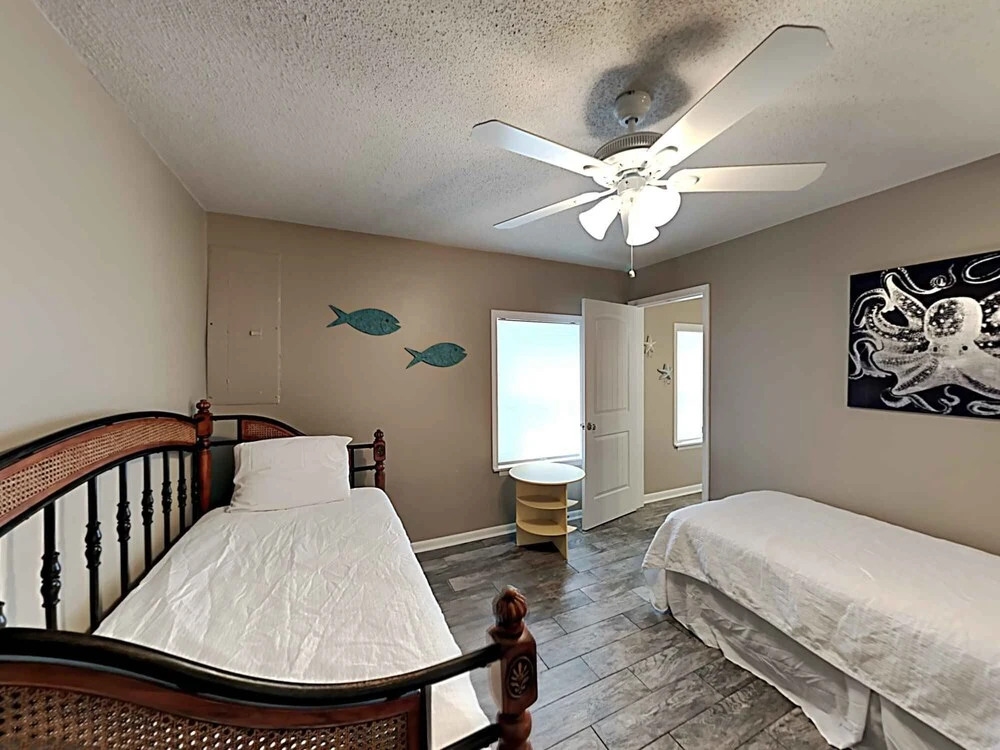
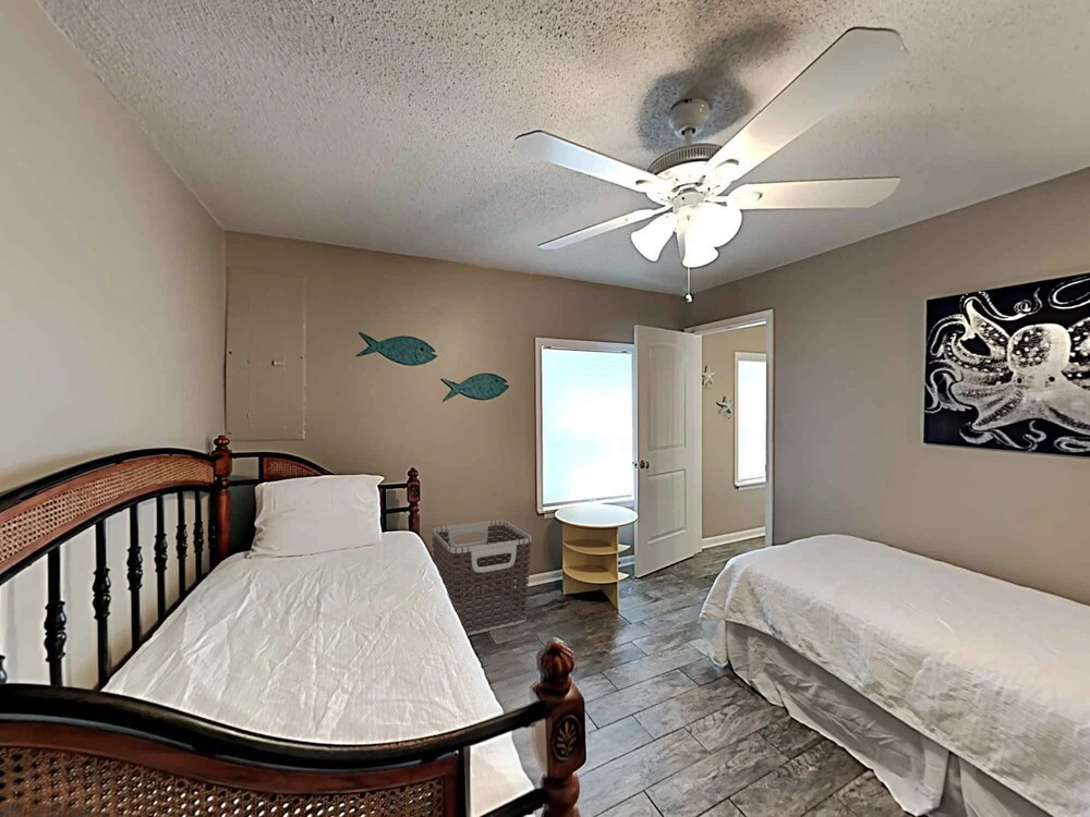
+ clothes hamper (480, 573)
